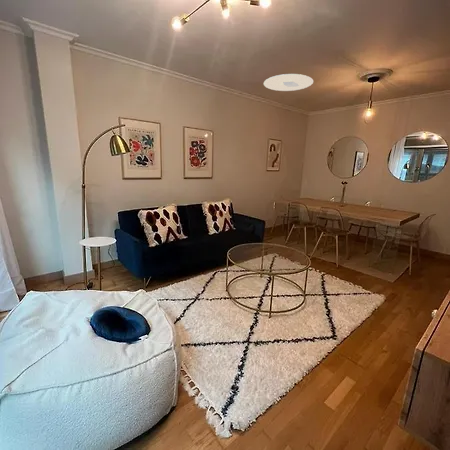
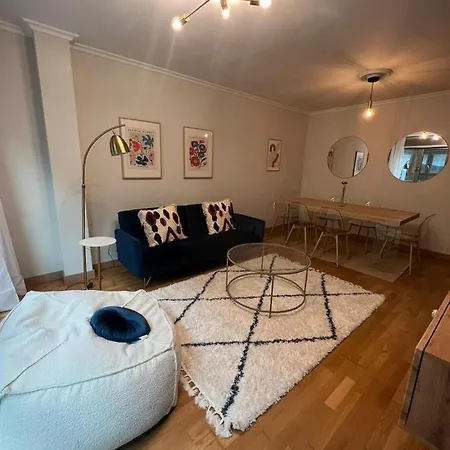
- ceiling light (288, 80)
